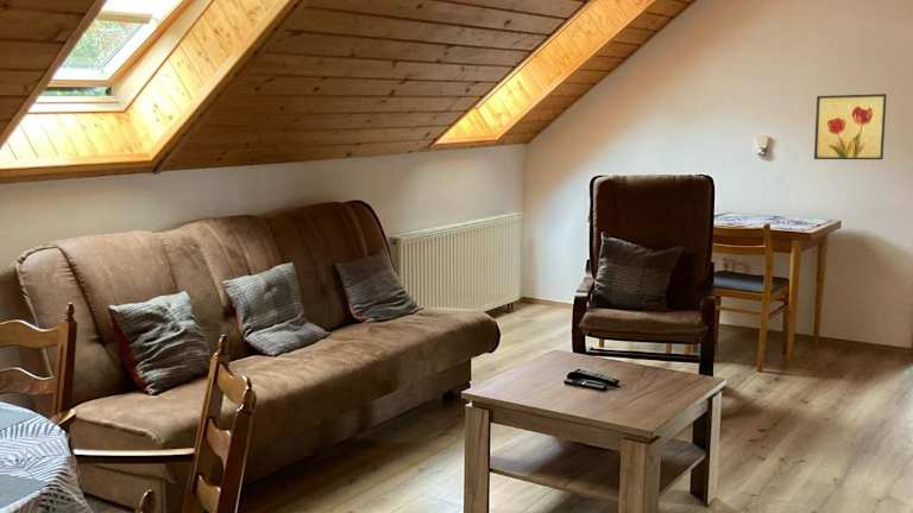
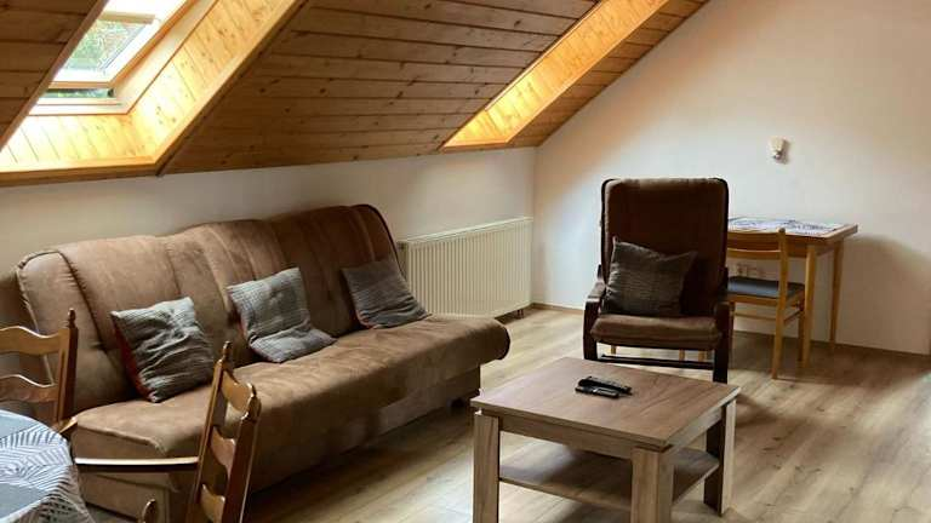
- wall art (849, 127)
